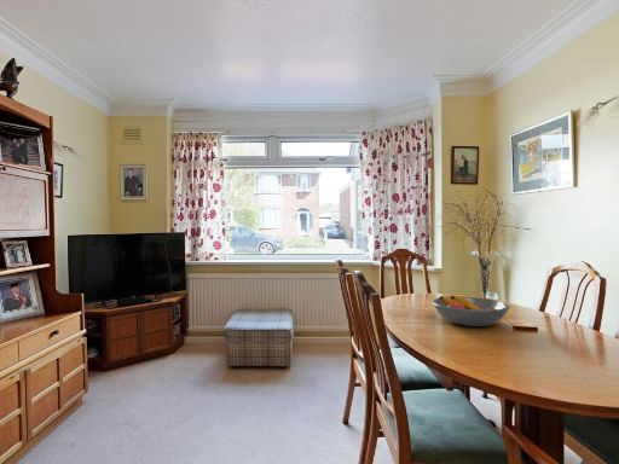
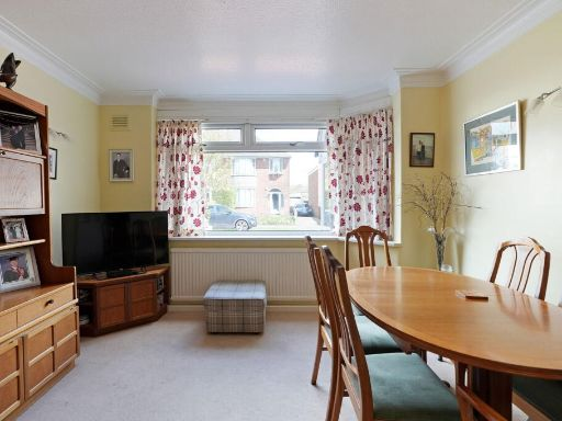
- fruit bowl (469, 309)
